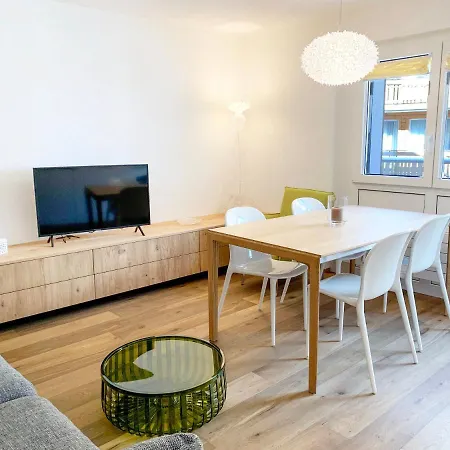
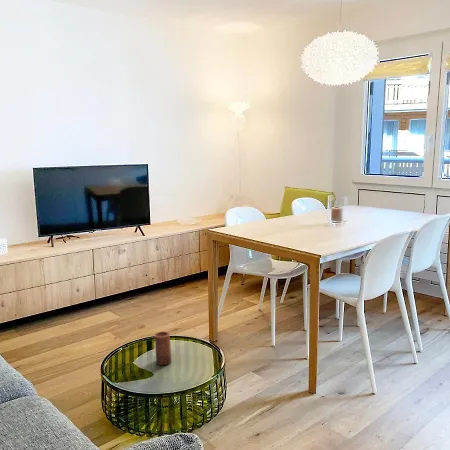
+ candle (163, 348)
